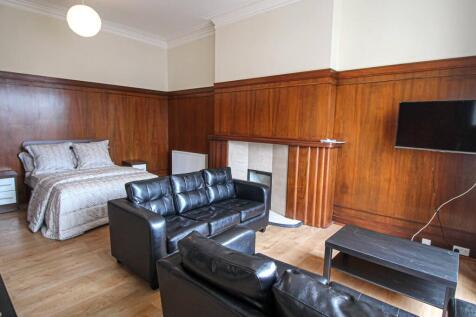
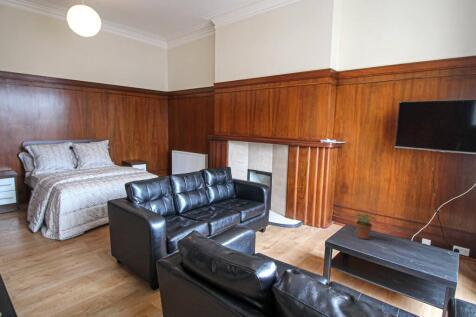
+ potted plant (364, 226)
